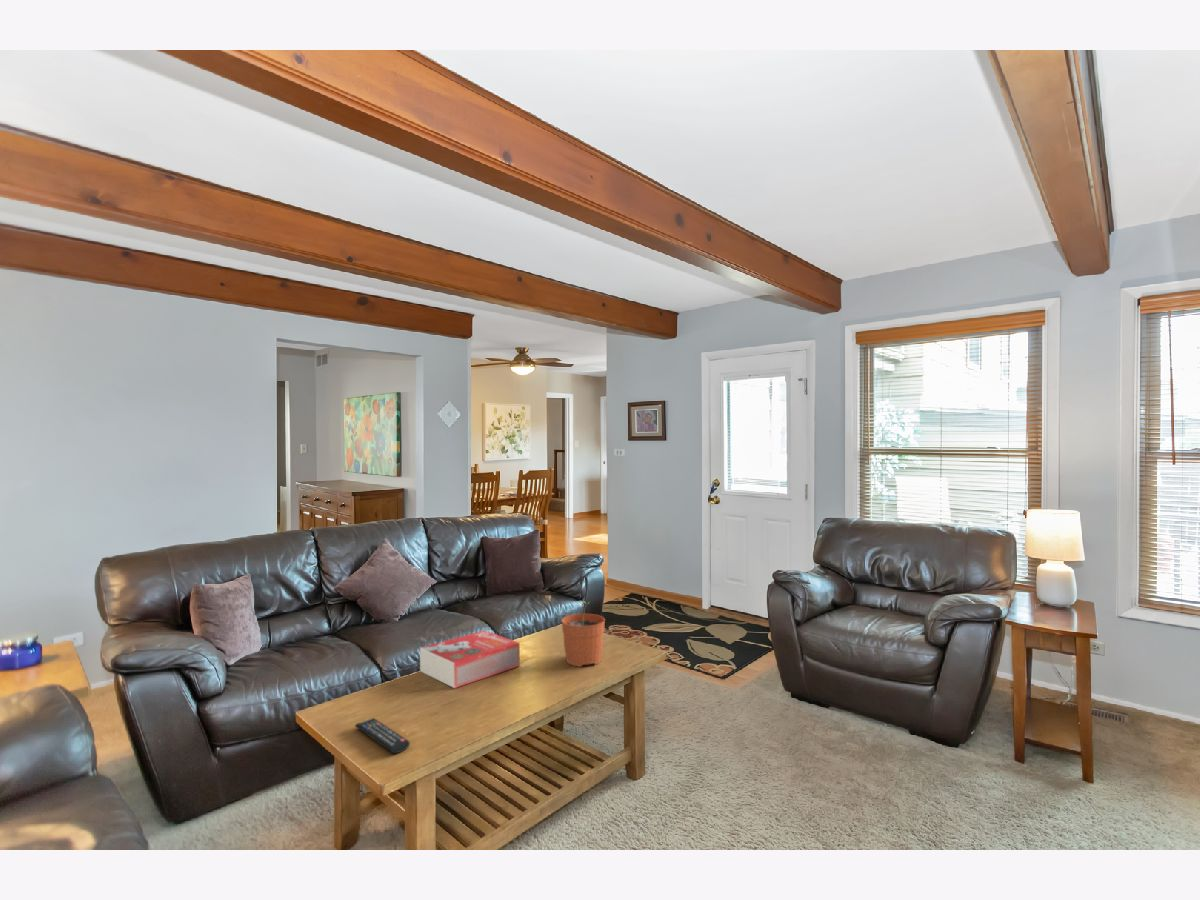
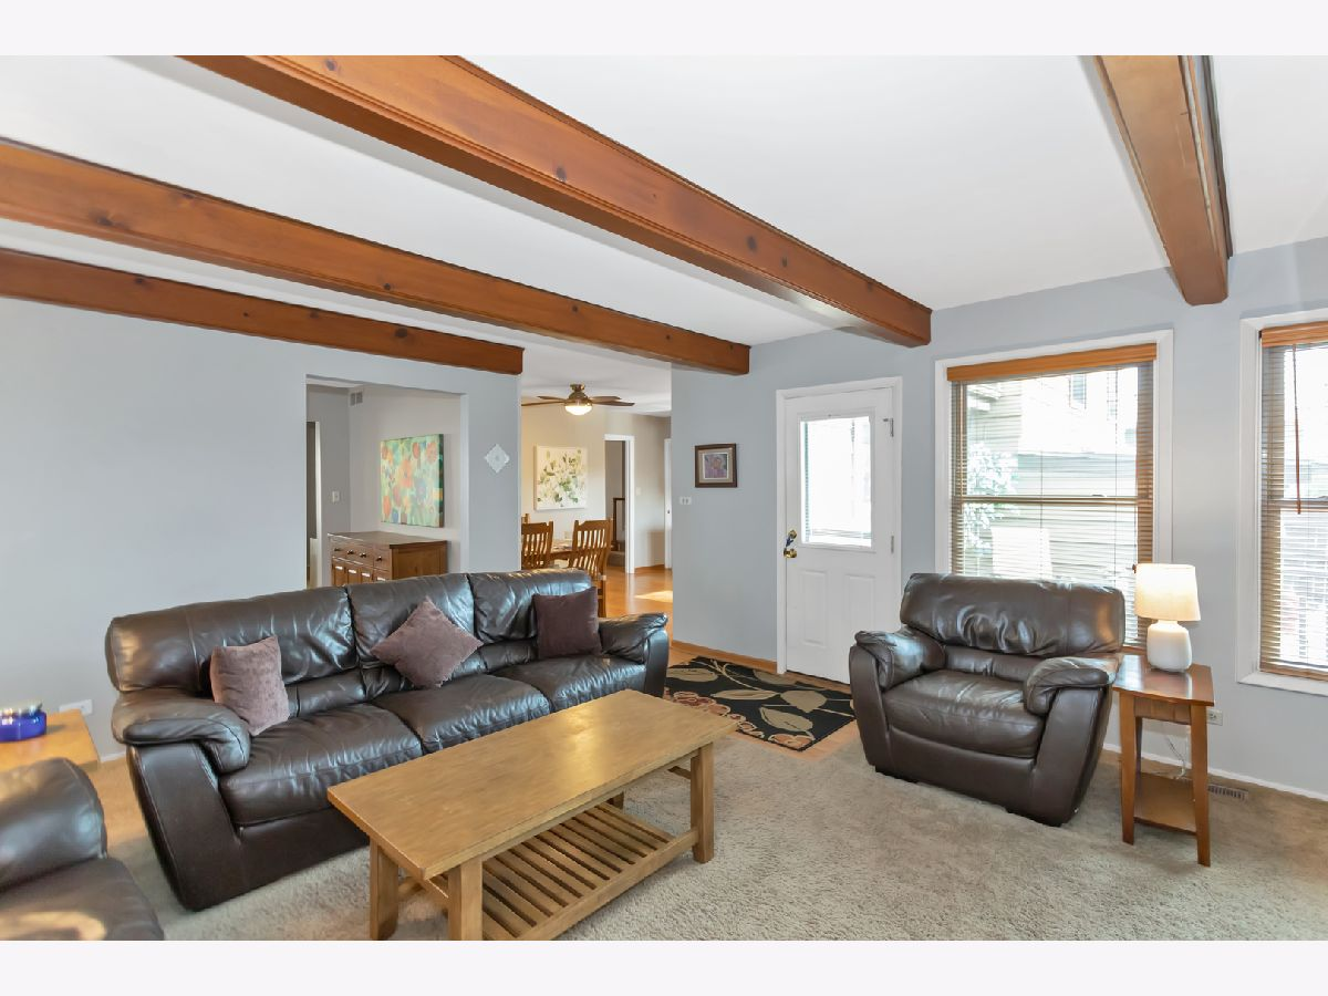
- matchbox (470, 656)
- plant pot (583, 629)
- remote control (381, 735)
